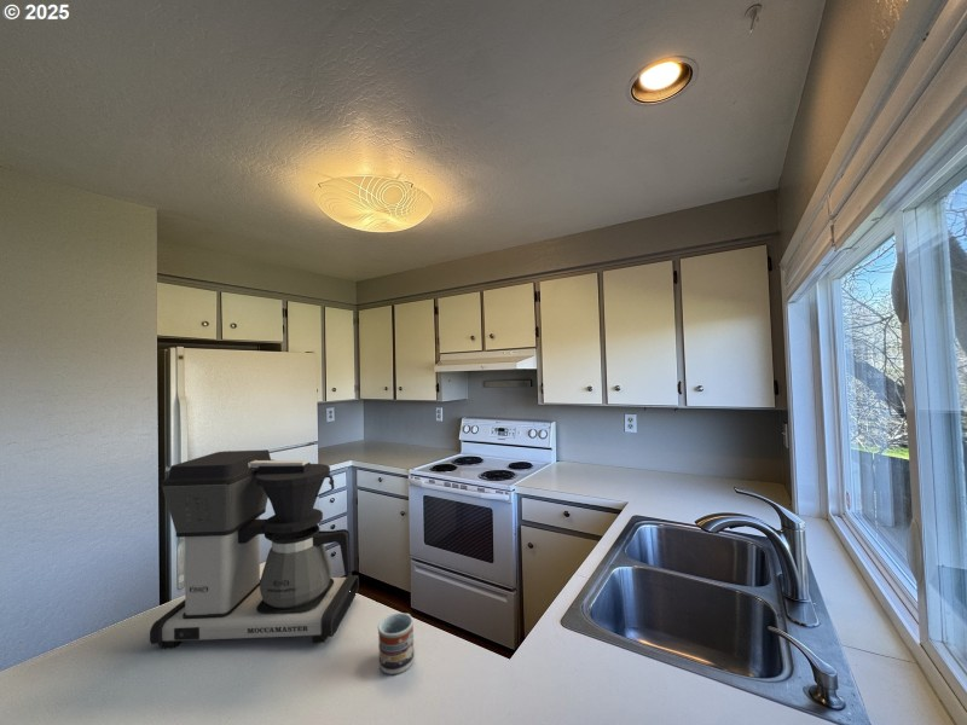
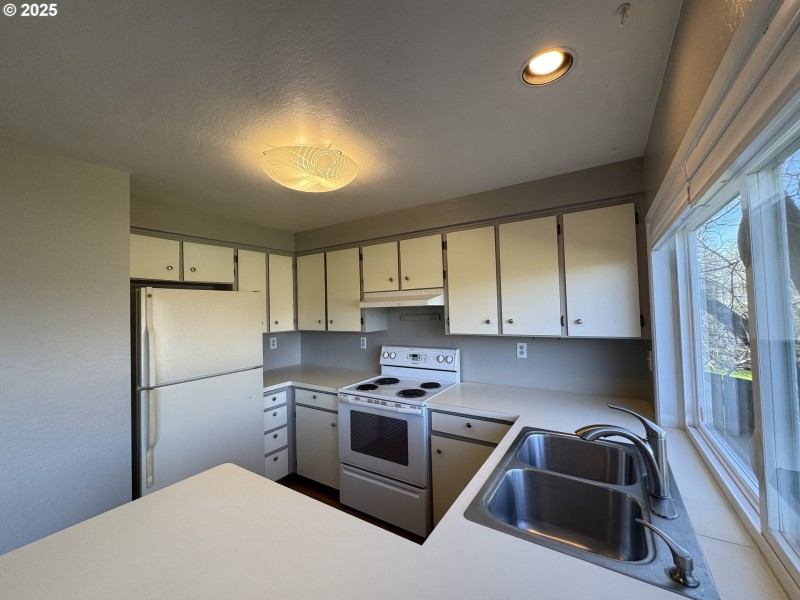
- cup (399, 637)
- coffee maker (266, 538)
